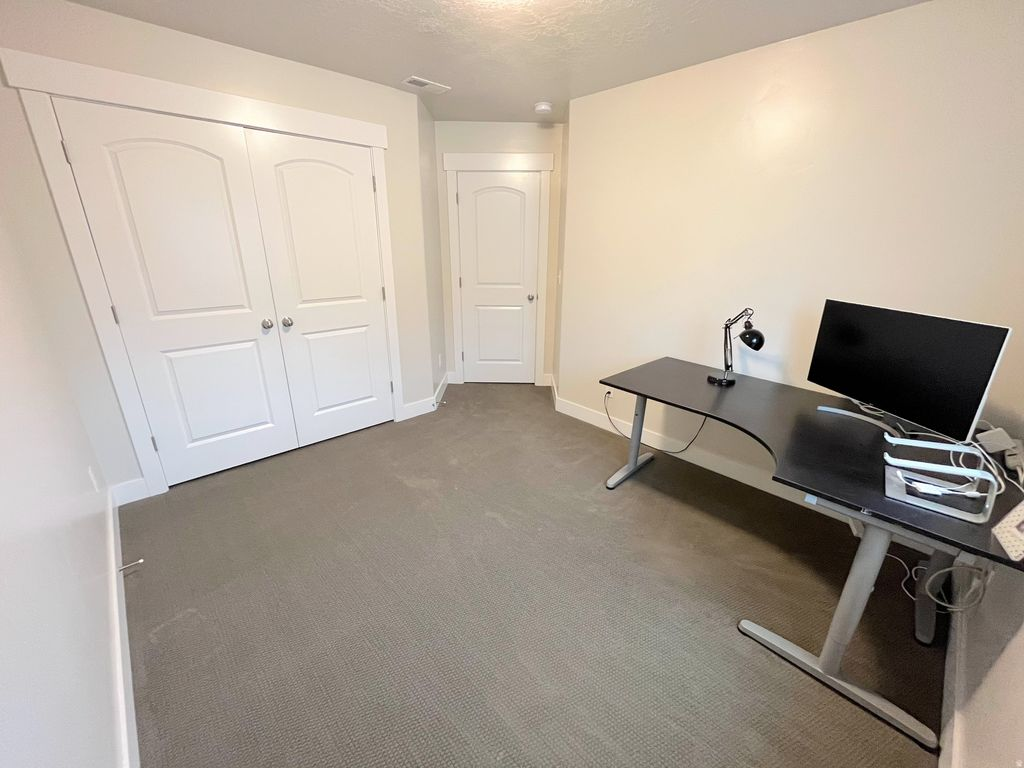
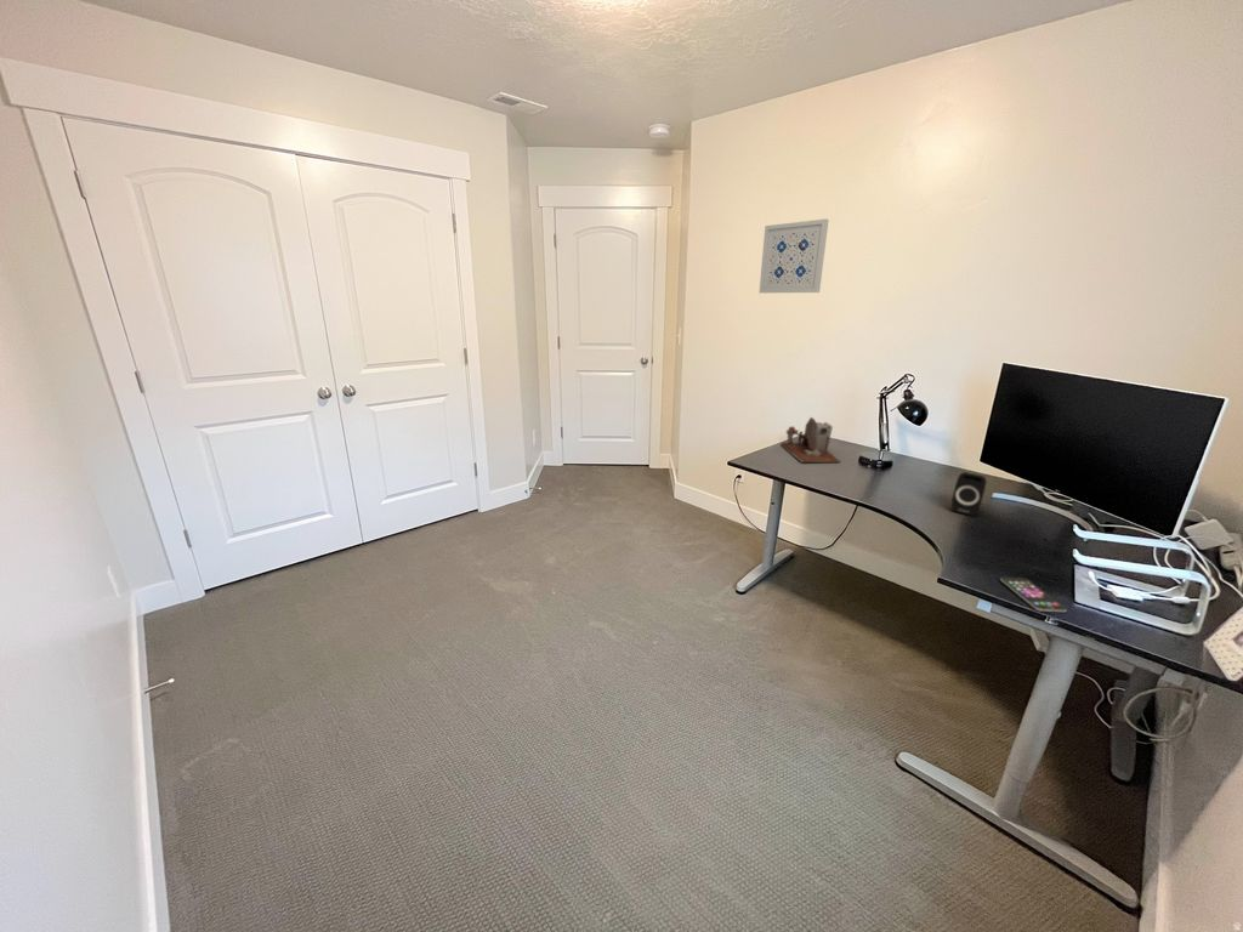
+ wall art (791, 258)
+ speaker (970, 491)
+ desk organizer (811, 433)
+ smartphone (1031, 593)
